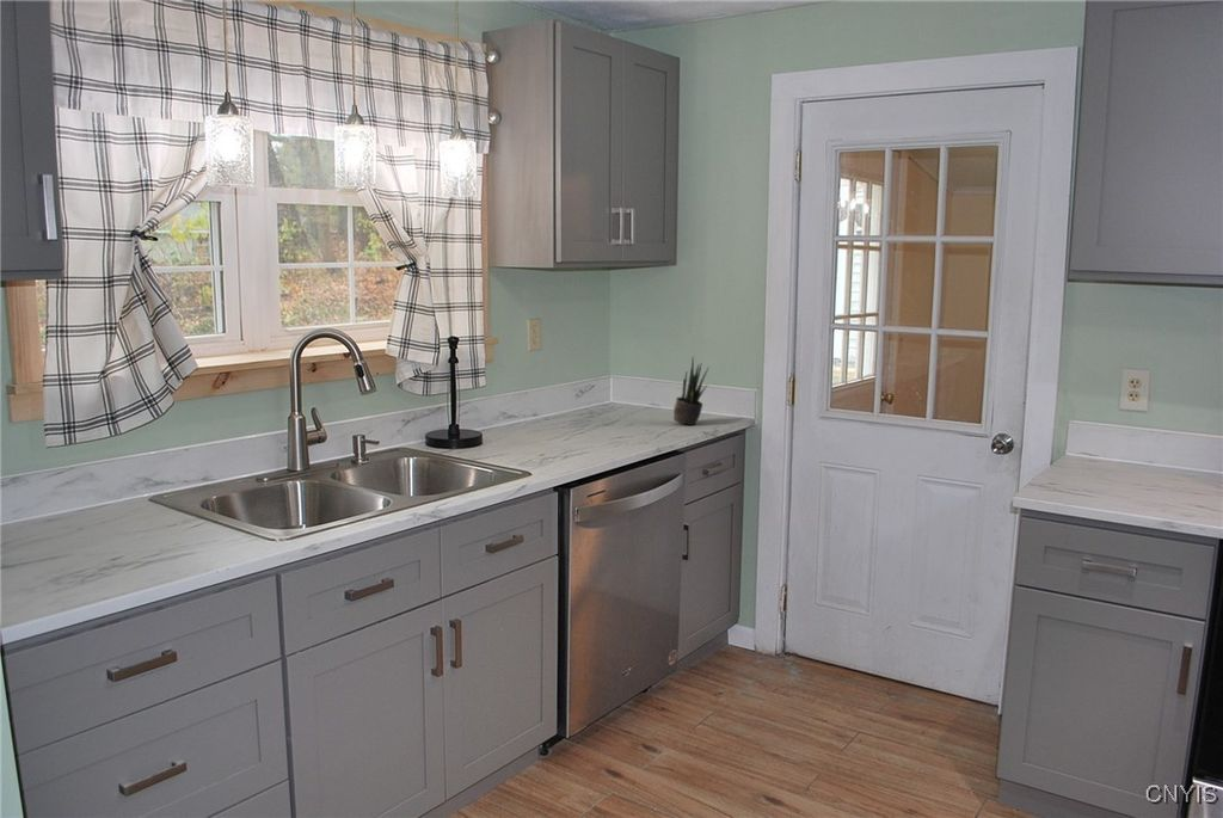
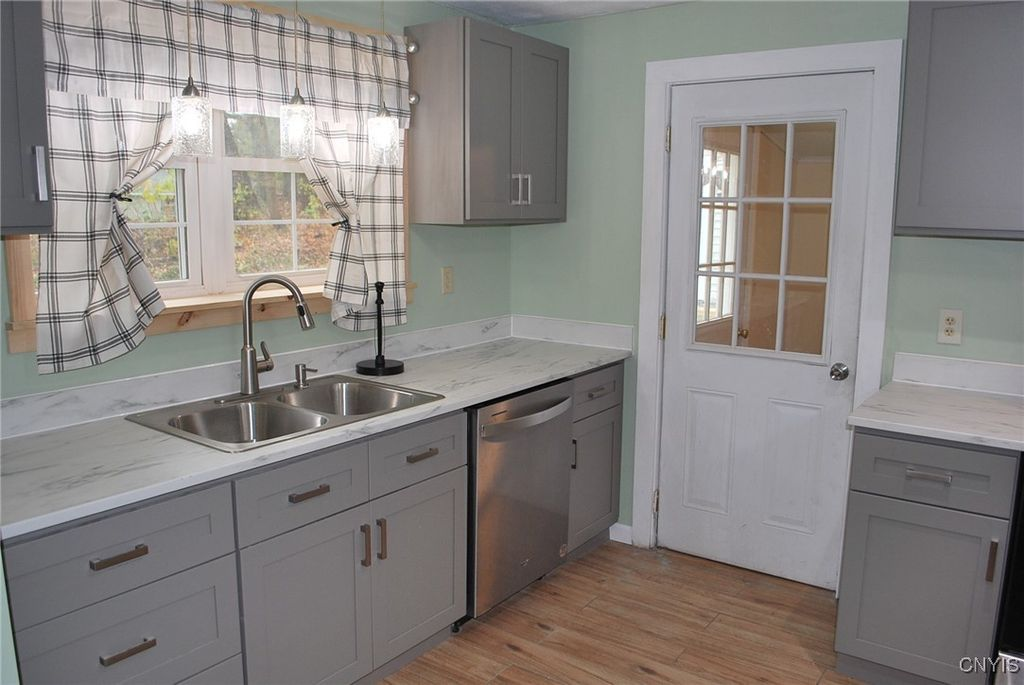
- potted plant (692, 389)
